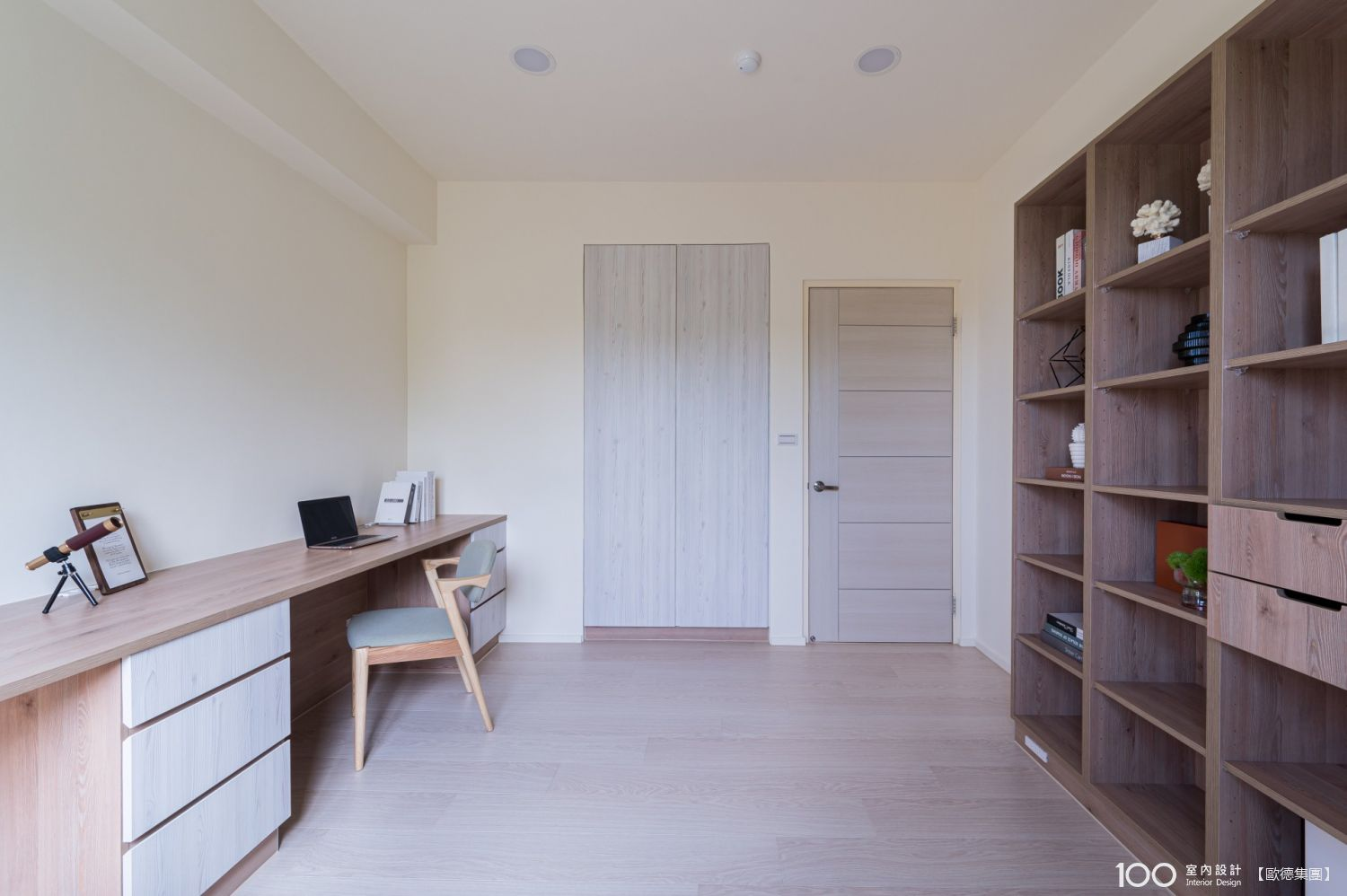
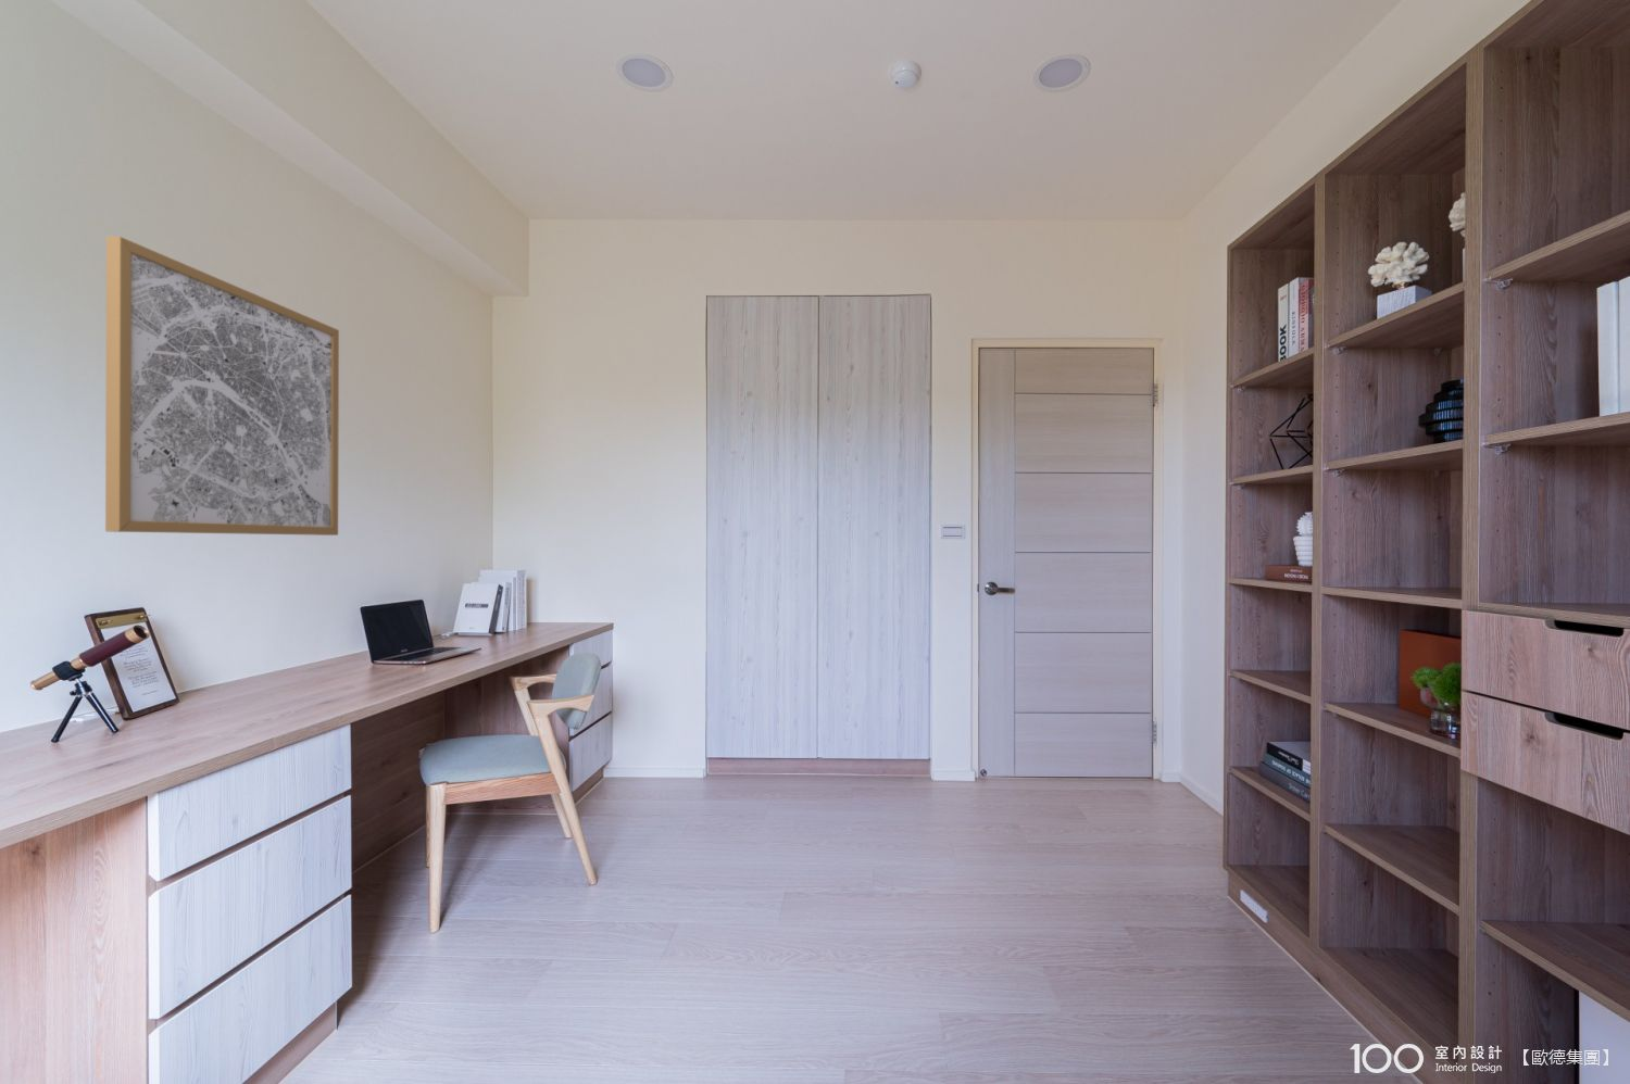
+ wall art (242, 411)
